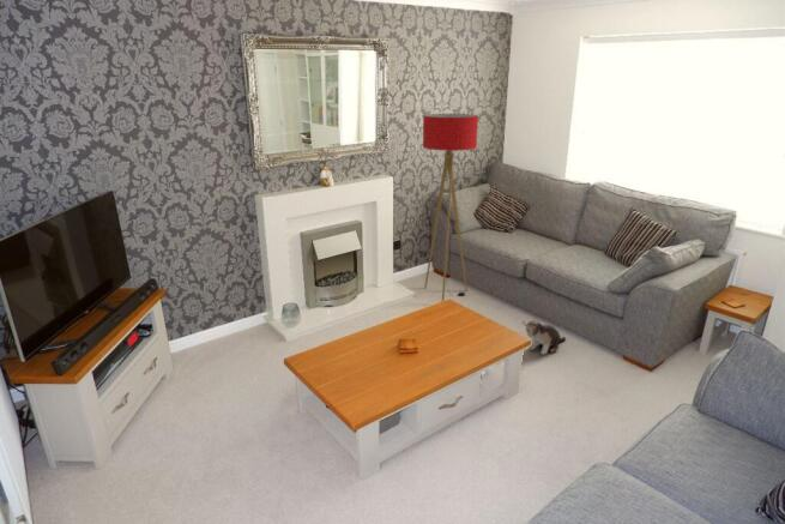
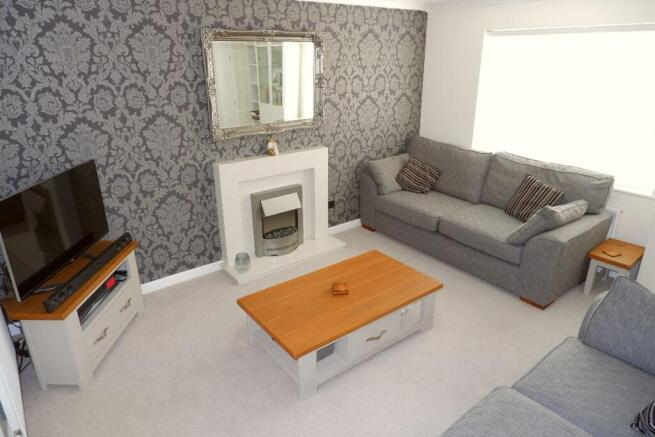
- plush toy (547, 332)
- floor lamp (446, 210)
